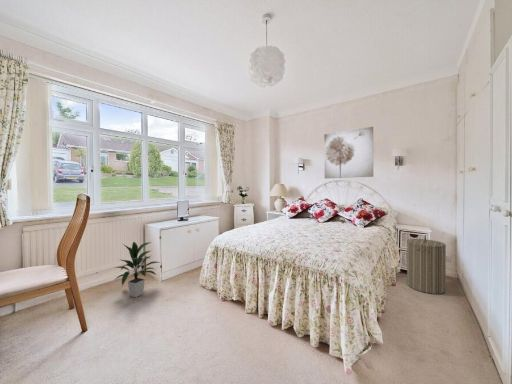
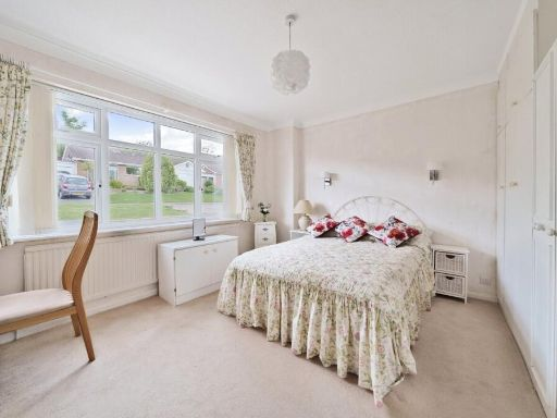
- laundry hamper (425, 261)
- indoor plant (135, 267)
- wall art (347, 154)
